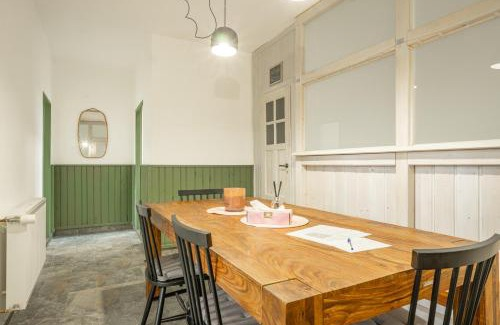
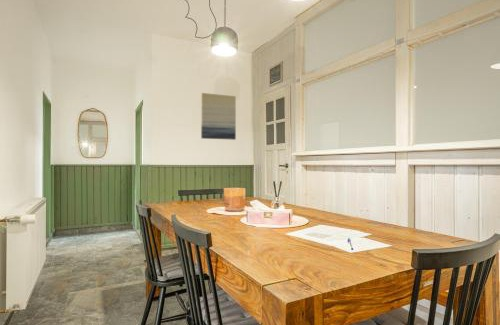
+ wall art (218, 116)
